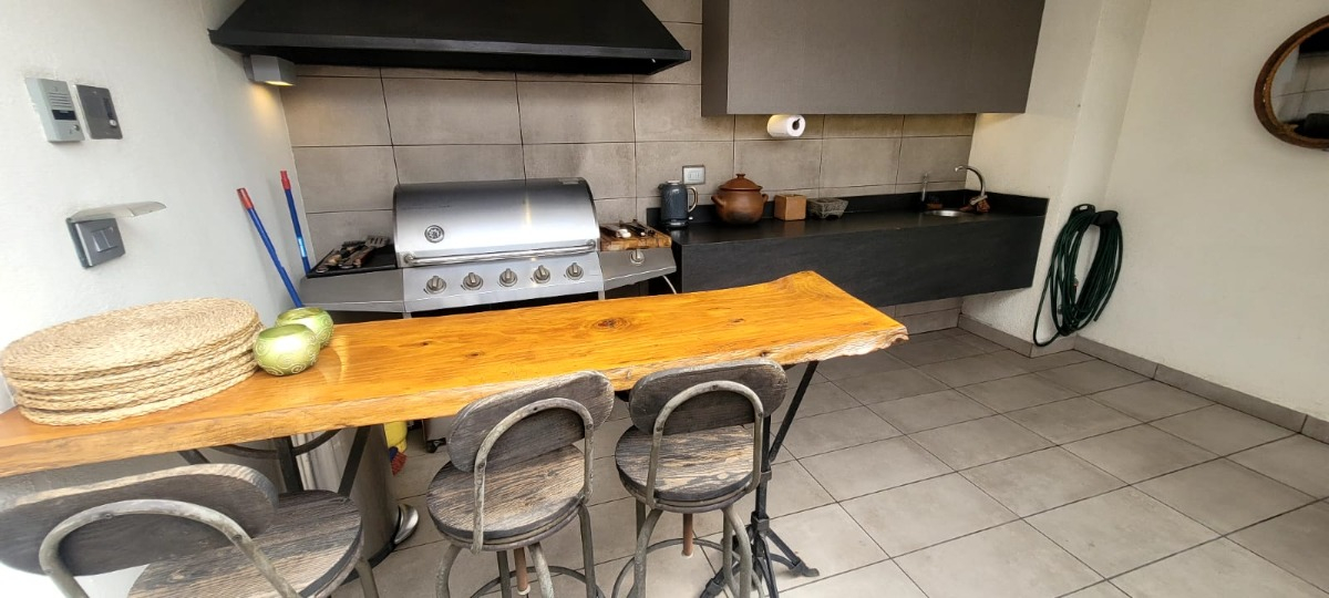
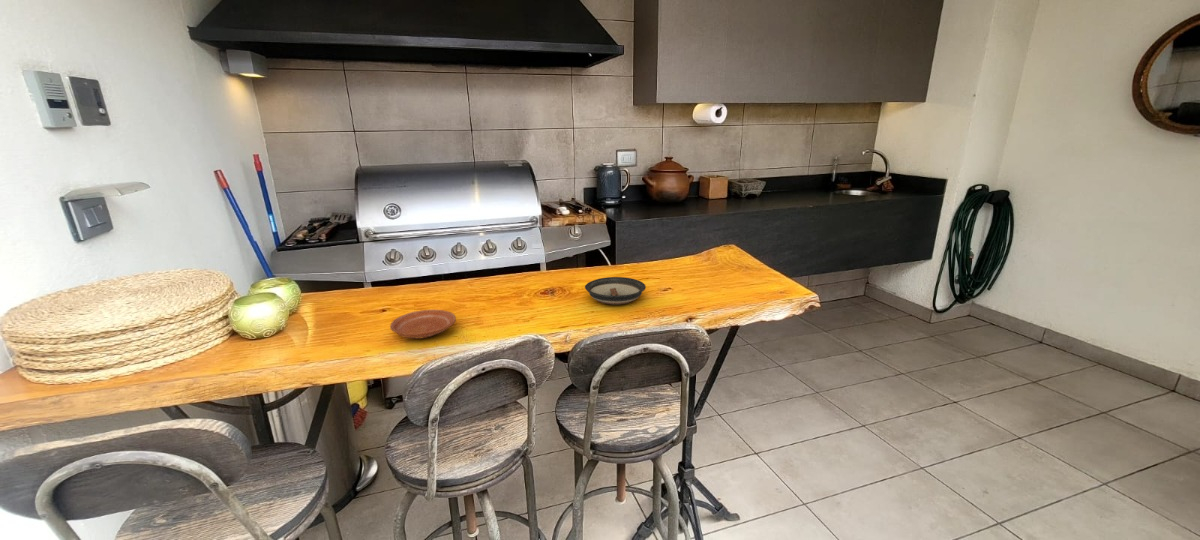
+ saucer (615, 292)
+ plate (424, 326)
